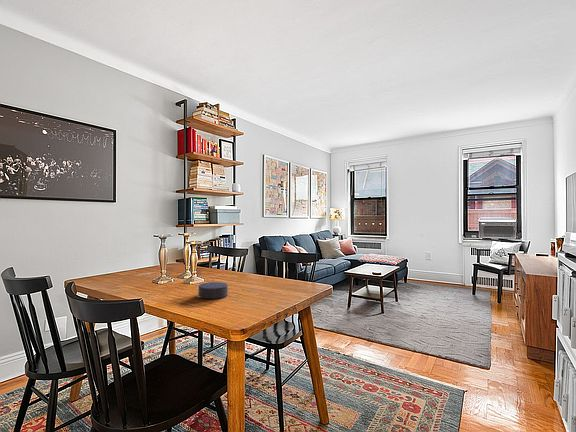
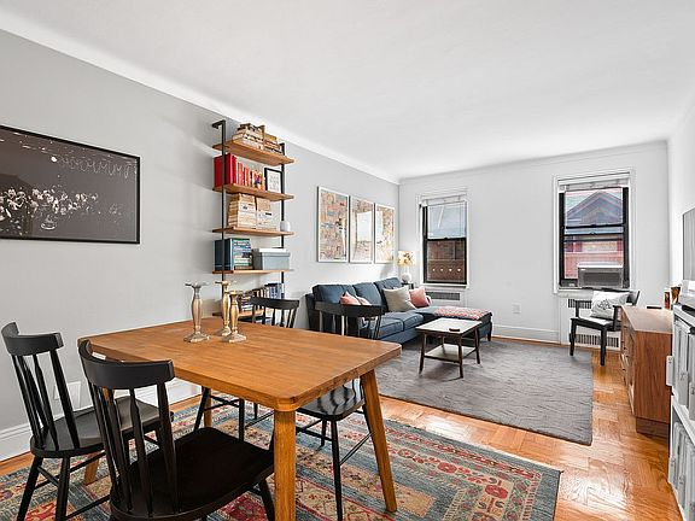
- candle (213, 289)
